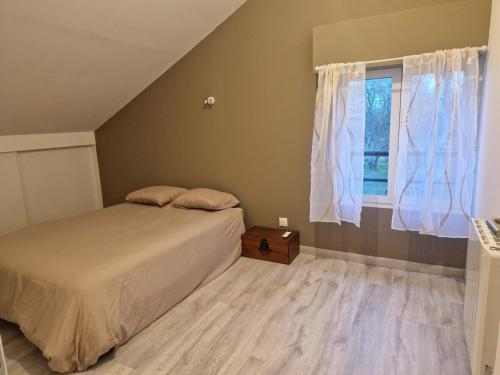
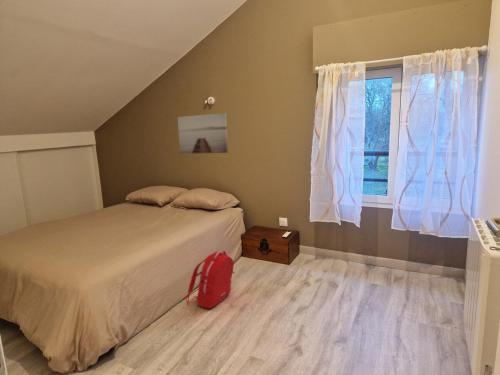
+ backpack (212, 275)
+ wall art (202, 134)
